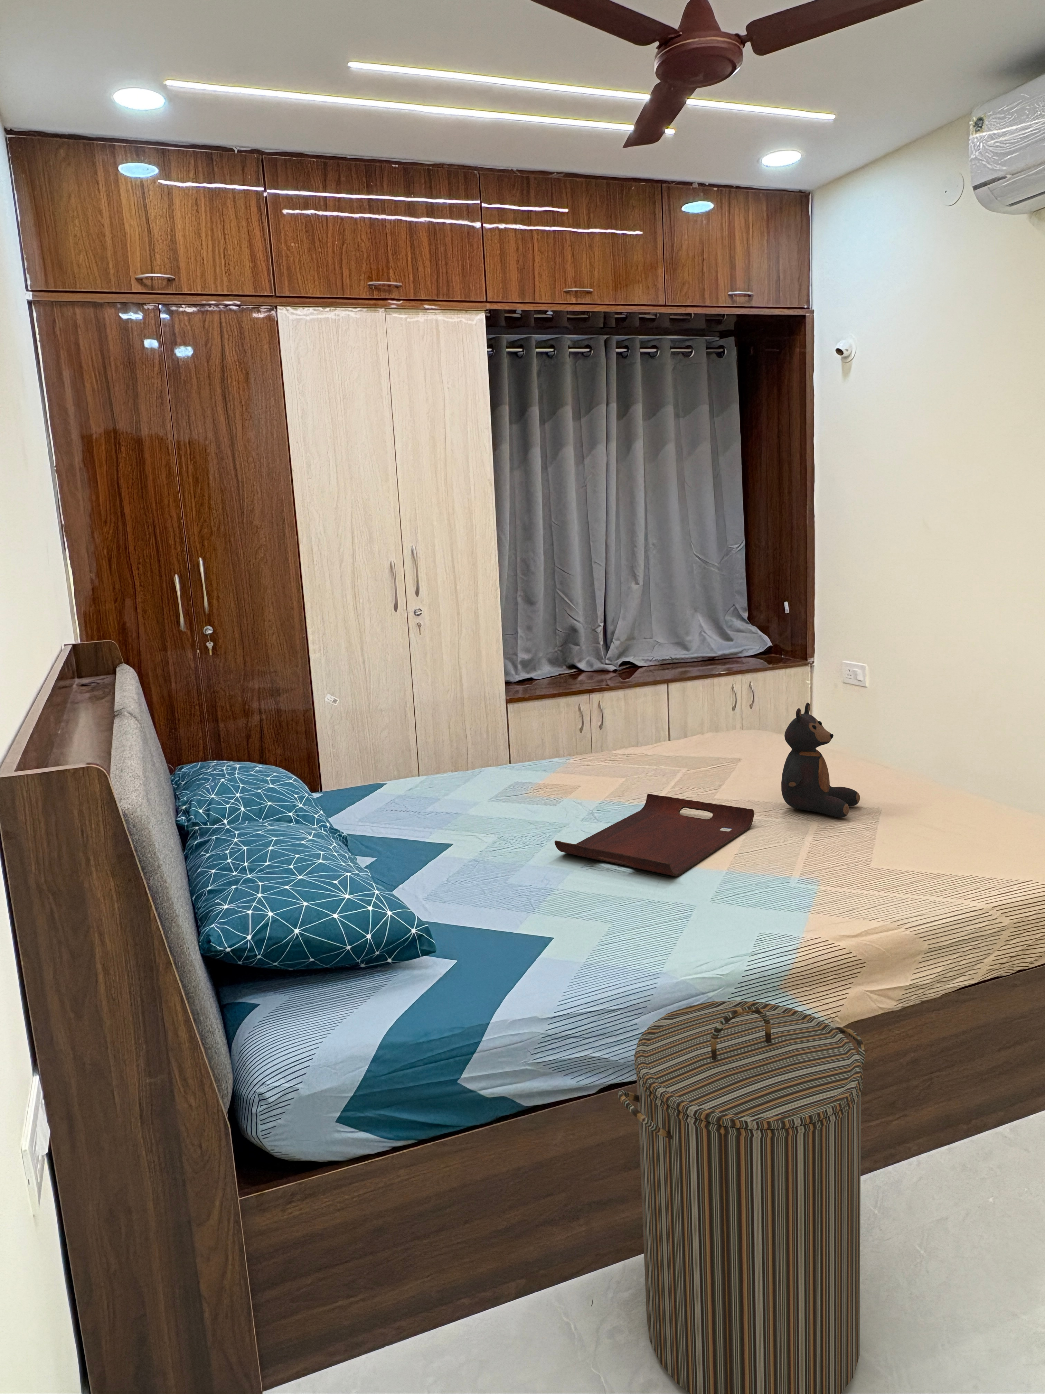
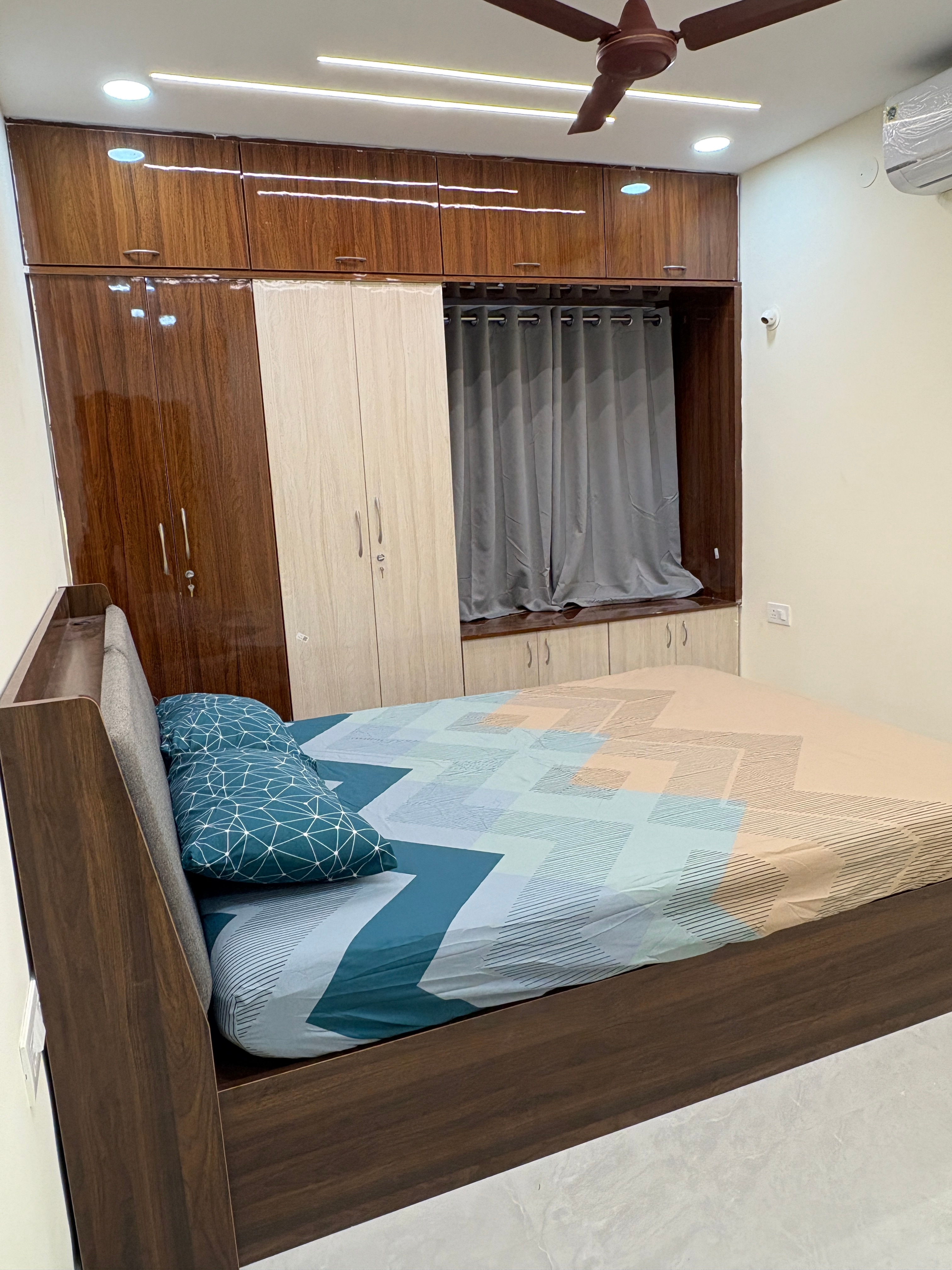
- laundry hamper (749, 1173)
- serving tray (658, 833)
- teddy bear (819, 758)
